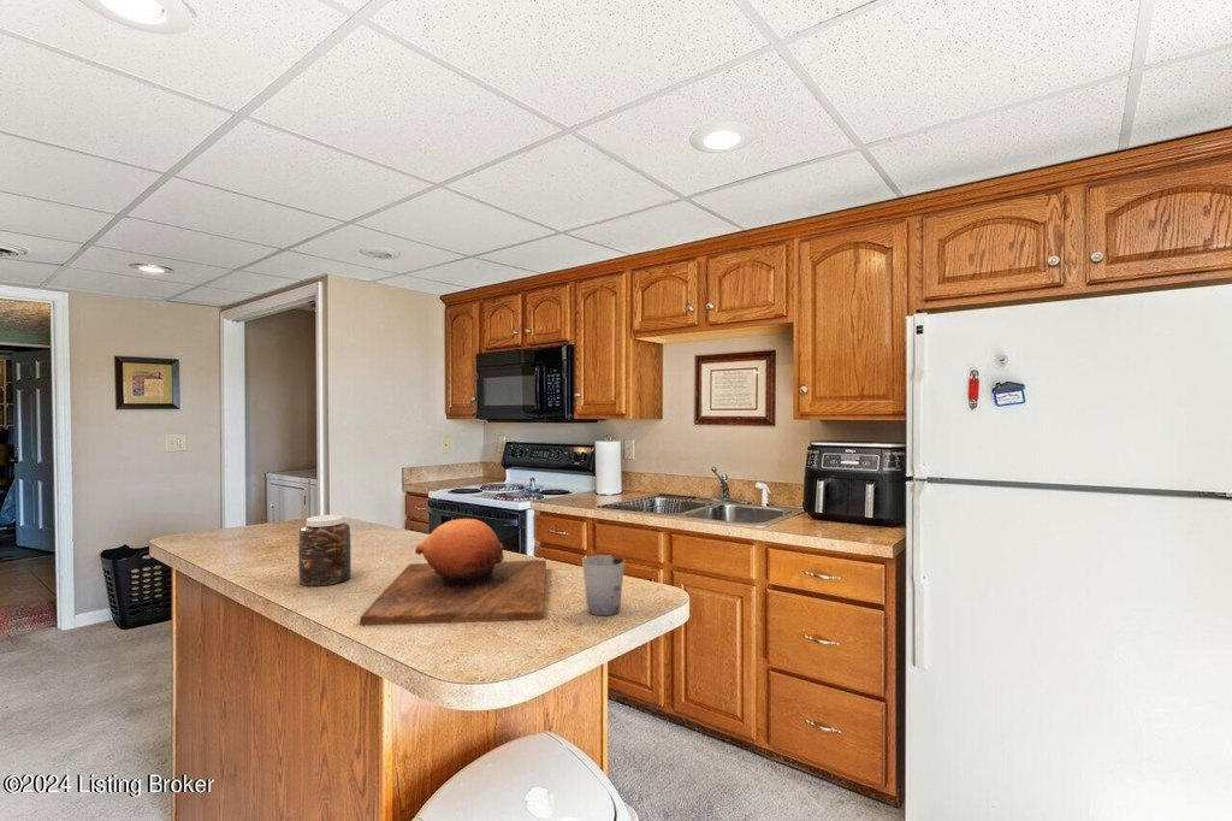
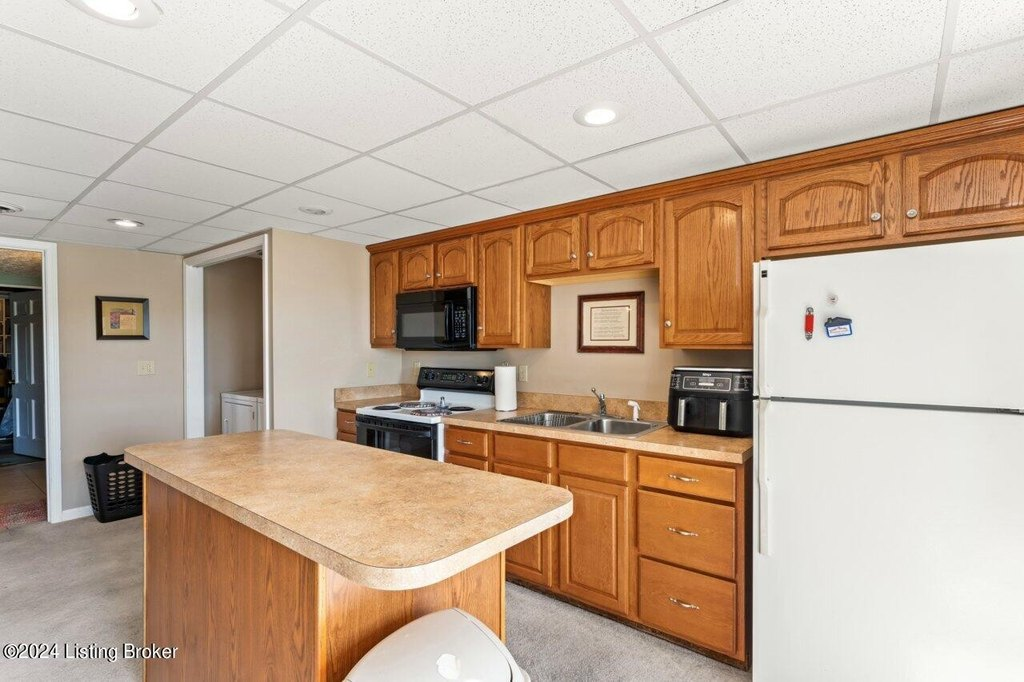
- jar (325, 548)
- cup (606, 583)
- chopping board (467, 556)
